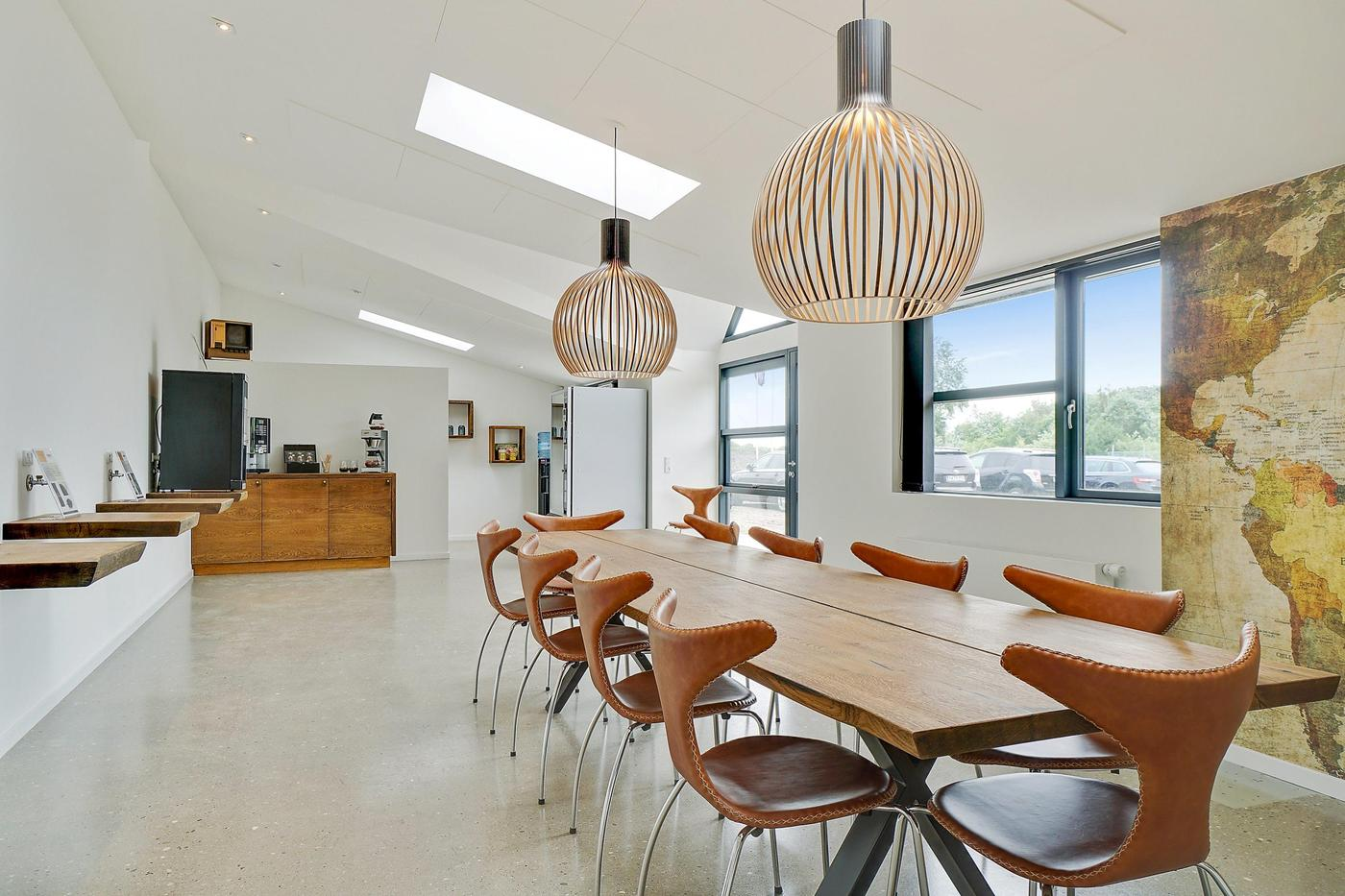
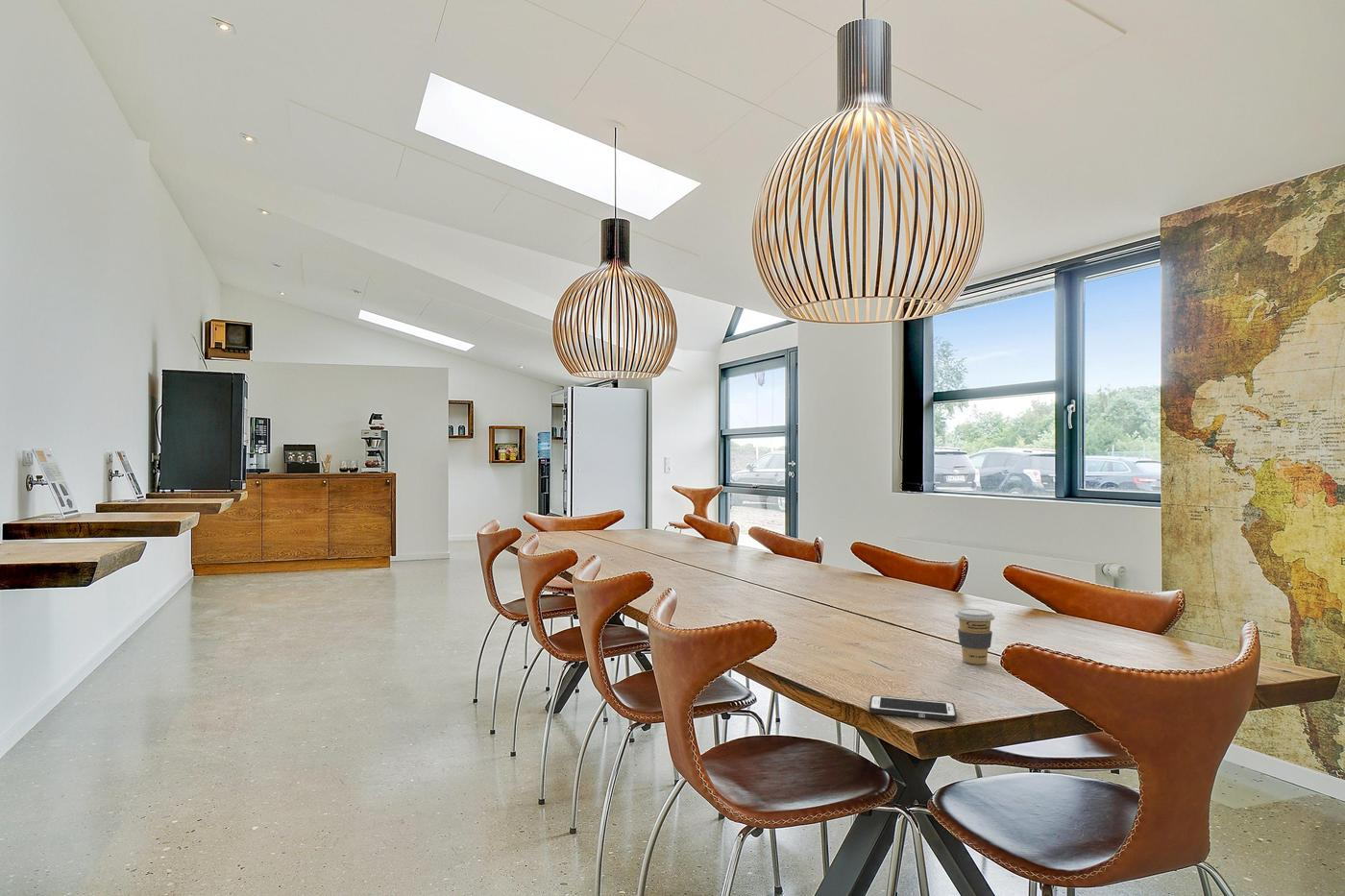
+ cell phone (912, 708)
+ coffee cup (974, 636)
